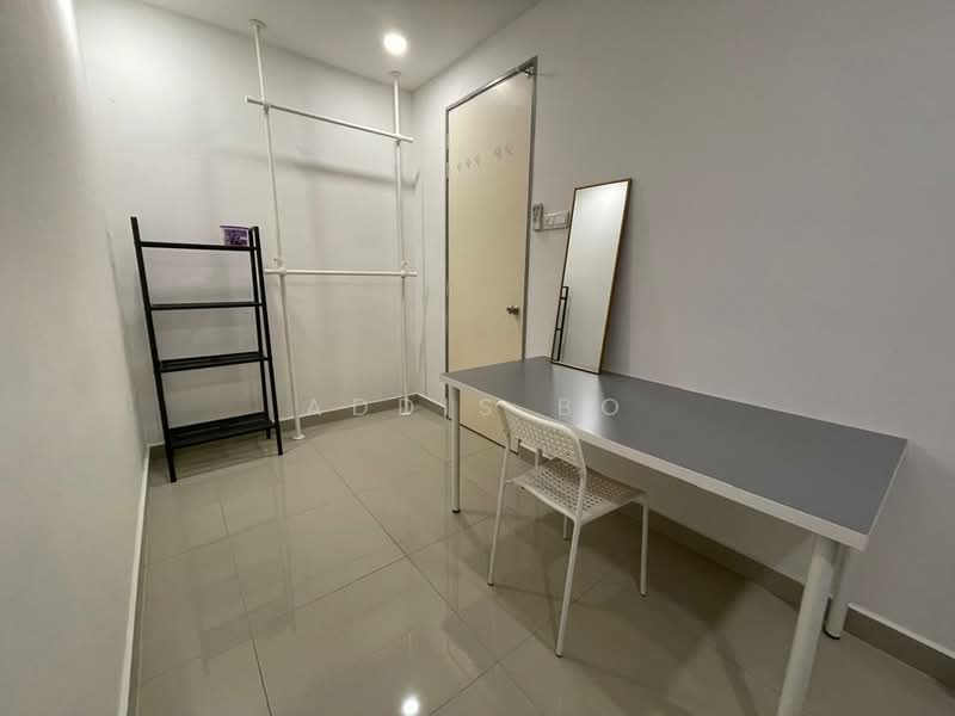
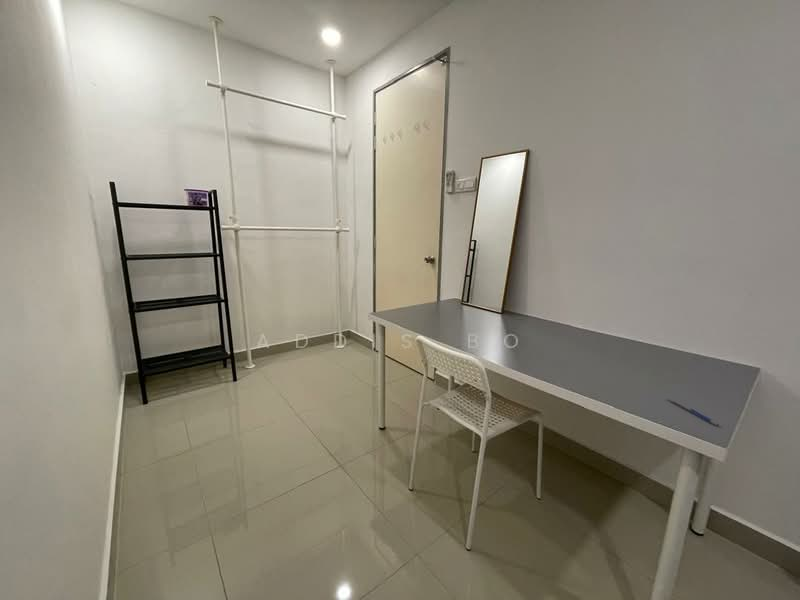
+ pen (690, 409)
